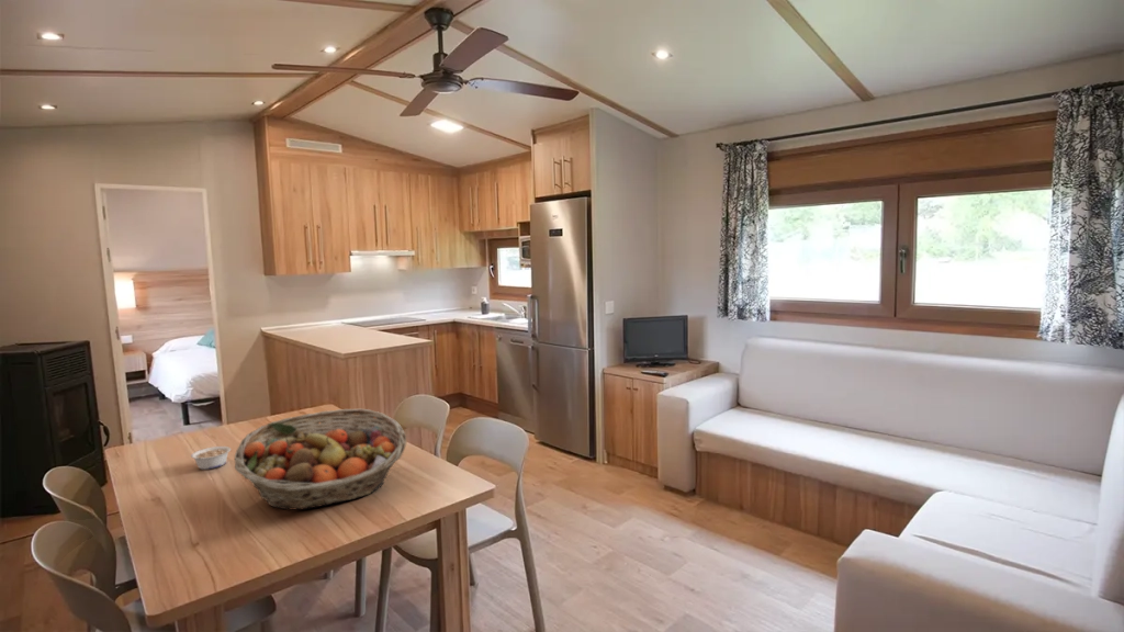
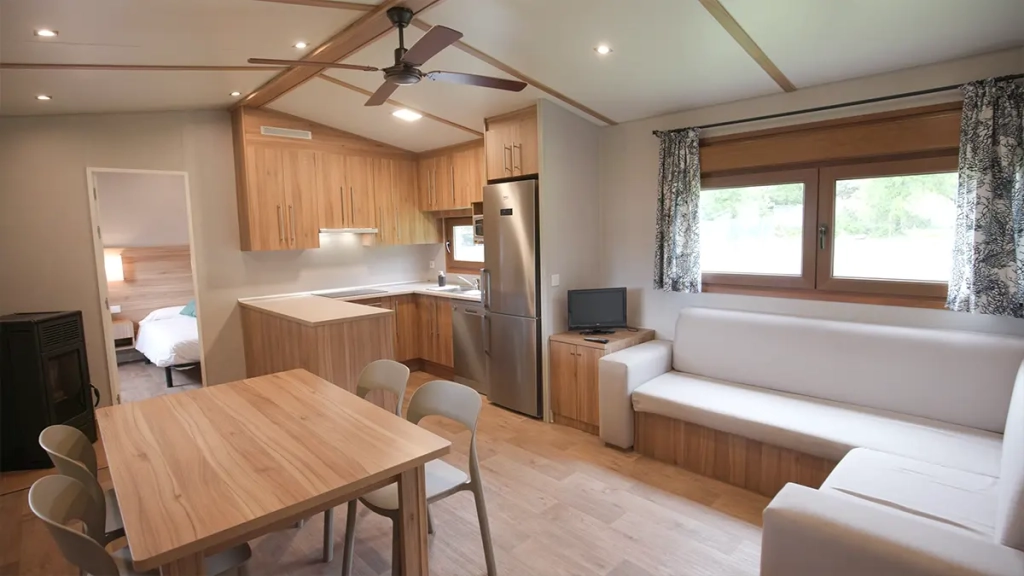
- fruit basket (325, 455)
- legume (211, 458)
